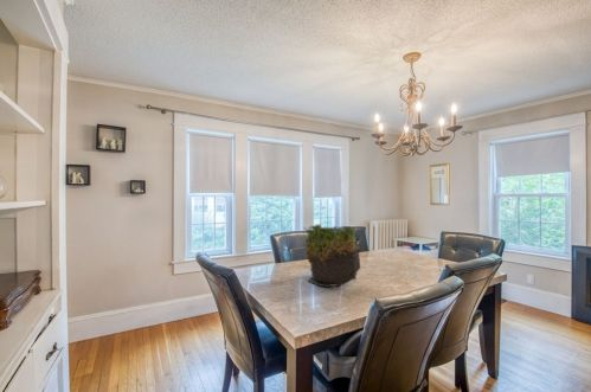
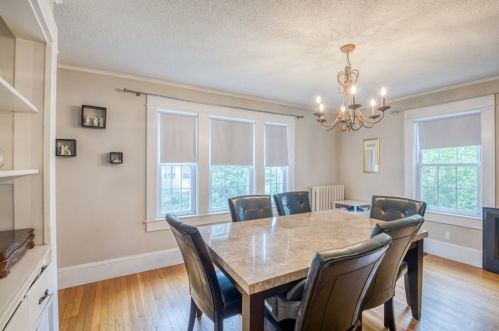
- plant (327, 253)
